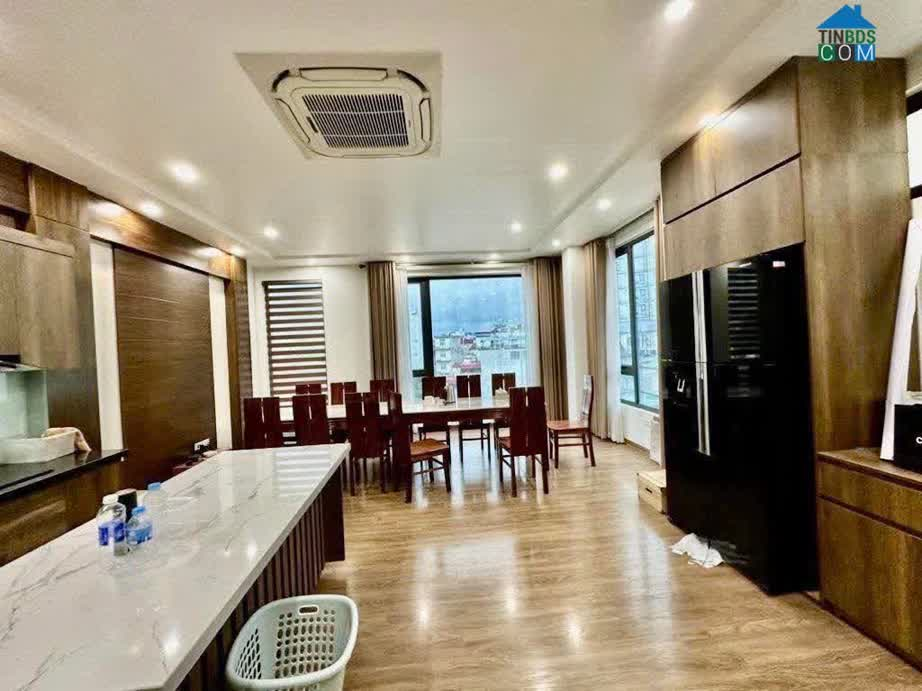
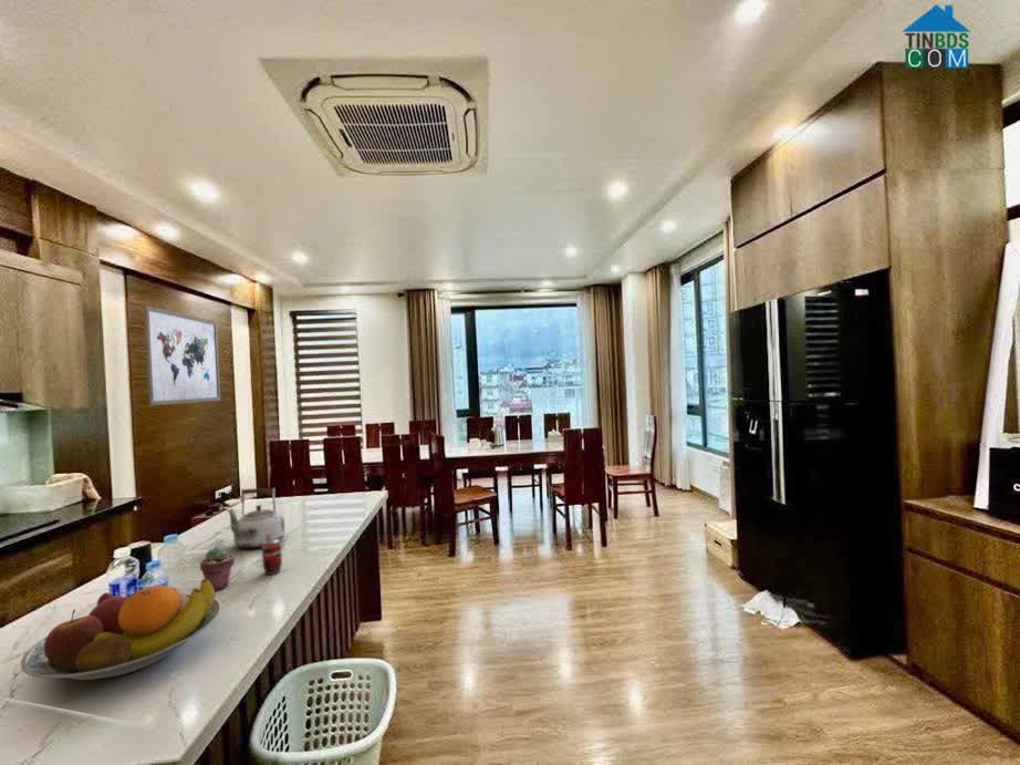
+ beverage can (271, 552)
+ kettle (253, 515)
+ wall art (186, 359)
+ fruit bowl (129, 622)
+ potted succulent (217, 567)
